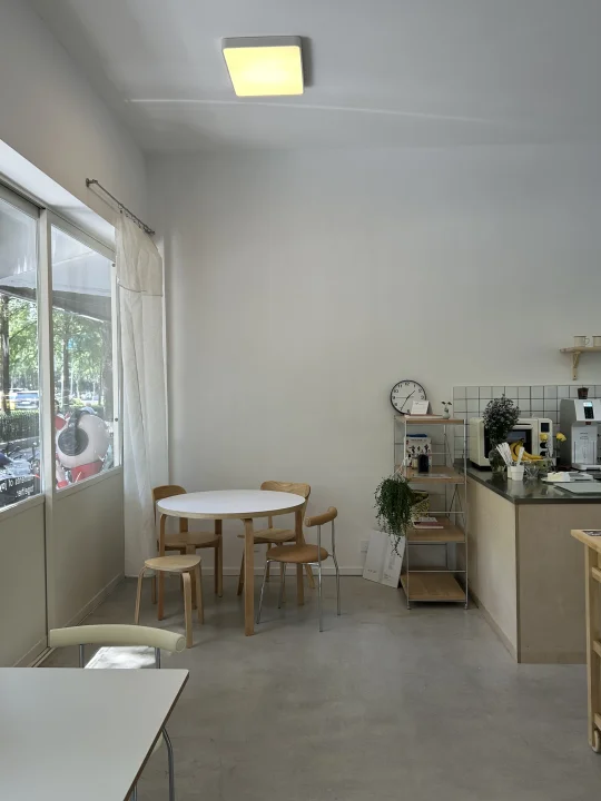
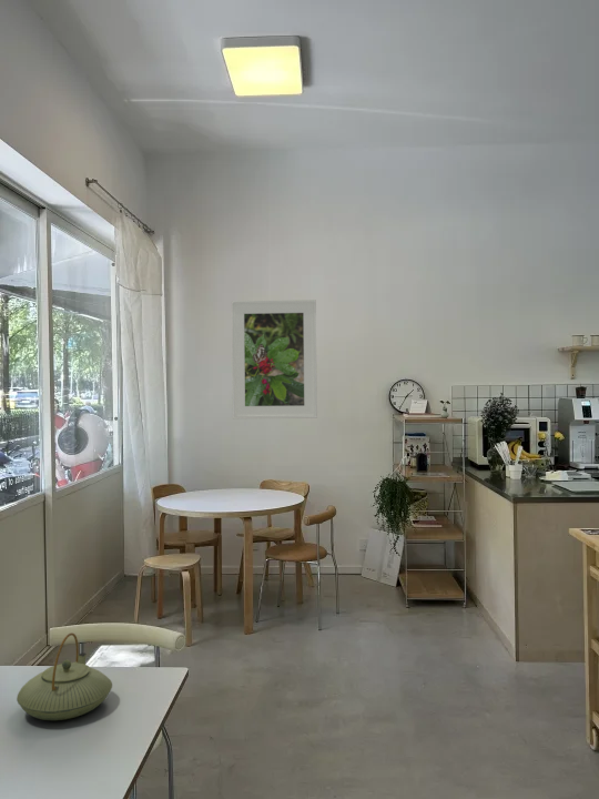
+ teapot (68, 668)
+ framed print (274, 360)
